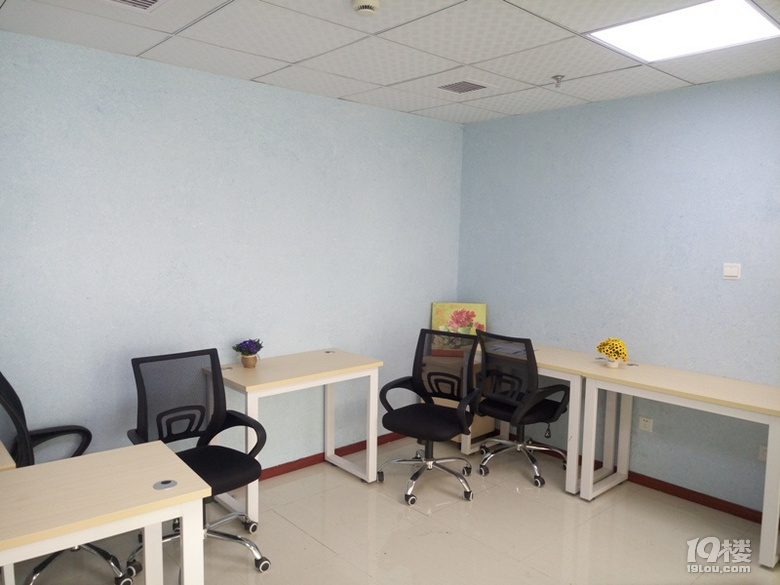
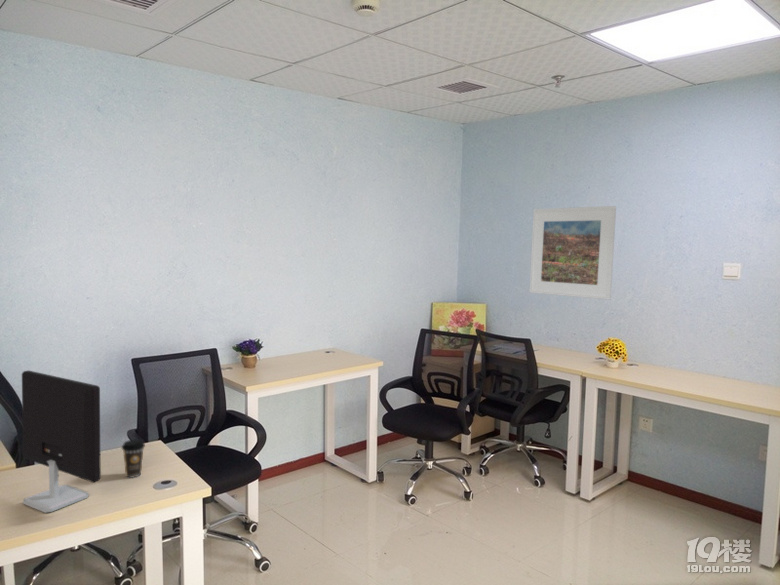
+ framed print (570, 252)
+ coffee cup (133, 458)
+ computer monitor (54, 439)
